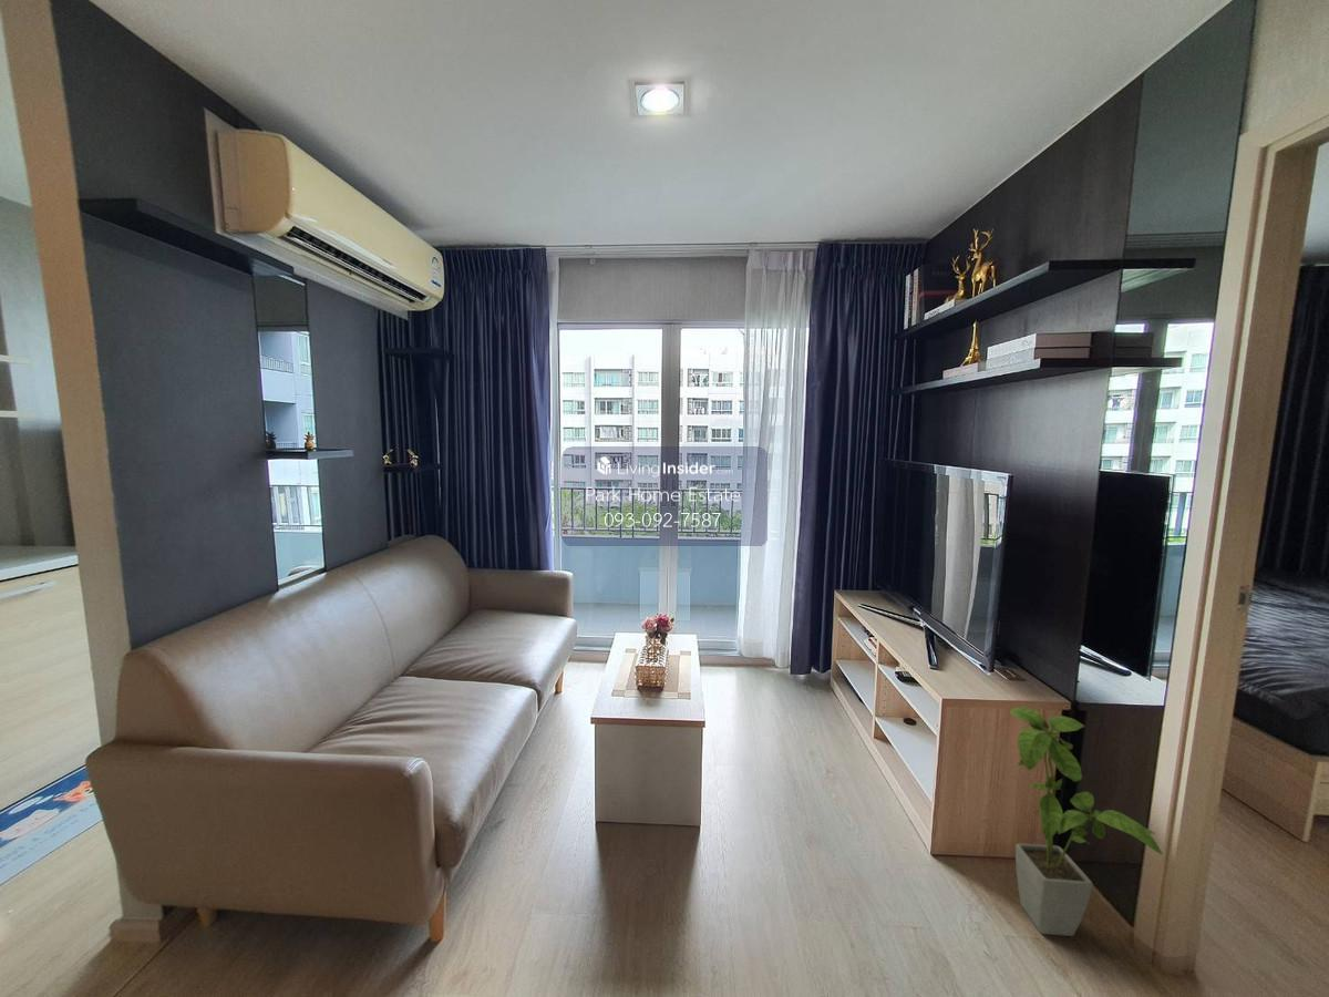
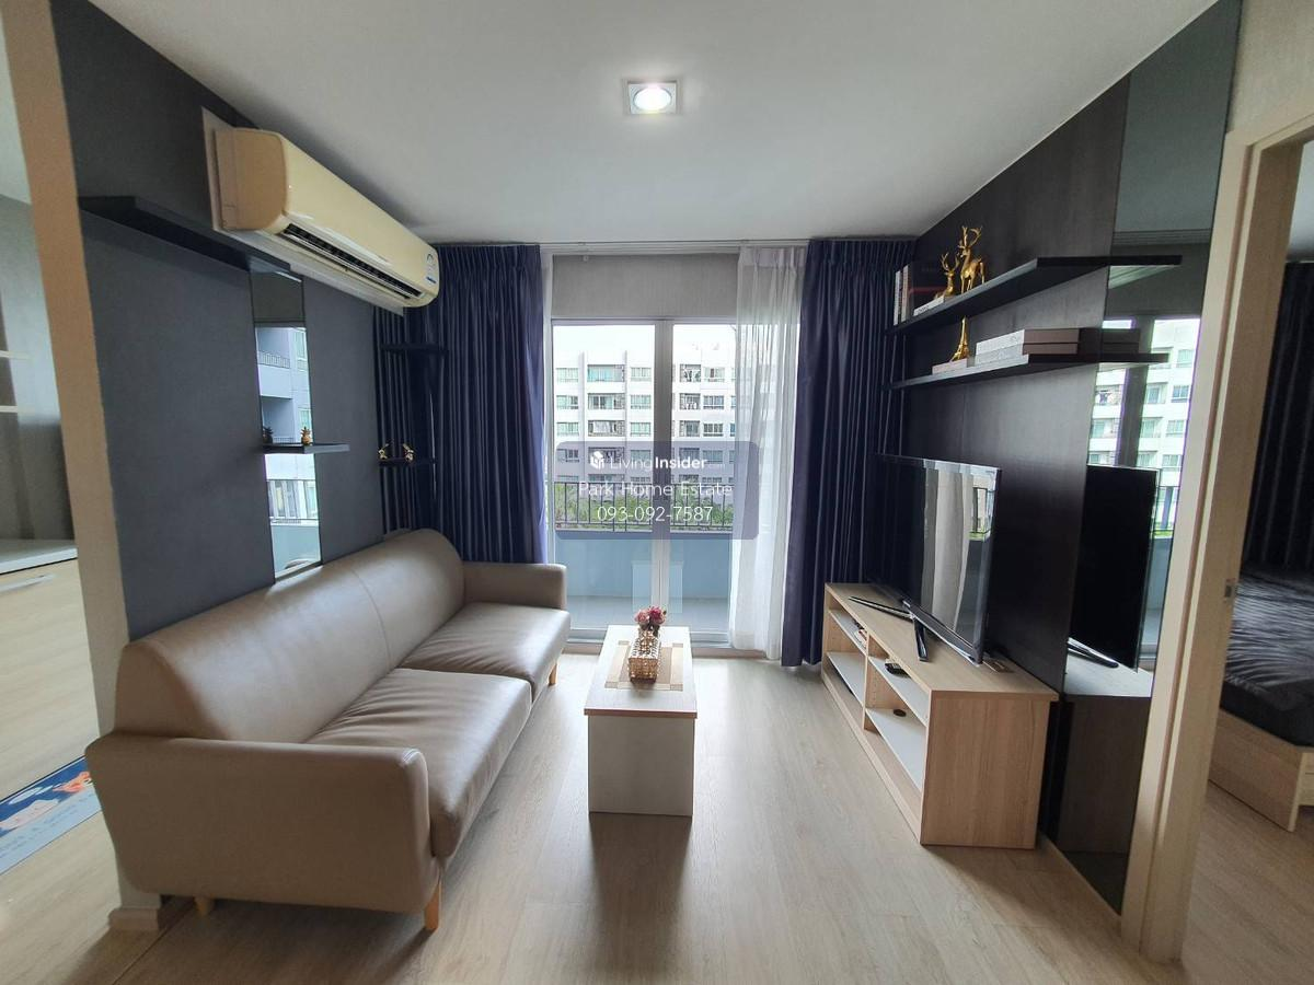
- house plant (1060, 832)
